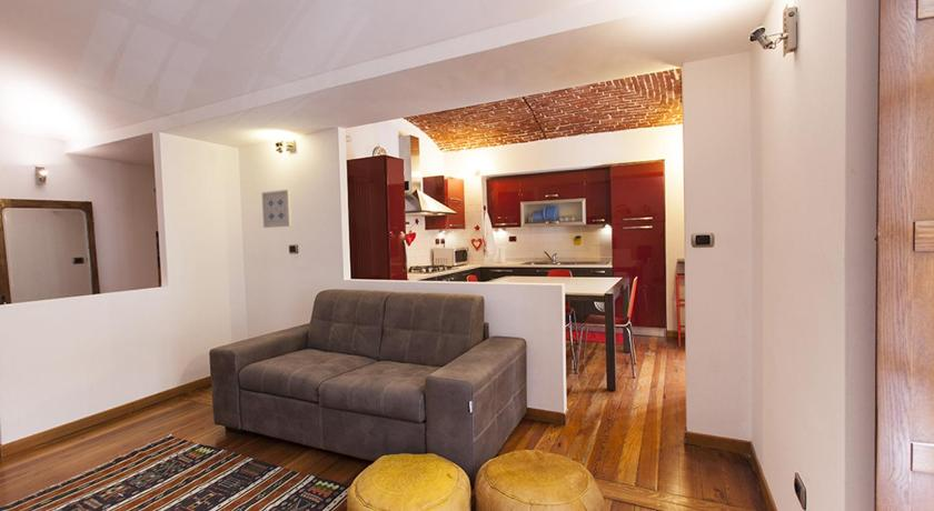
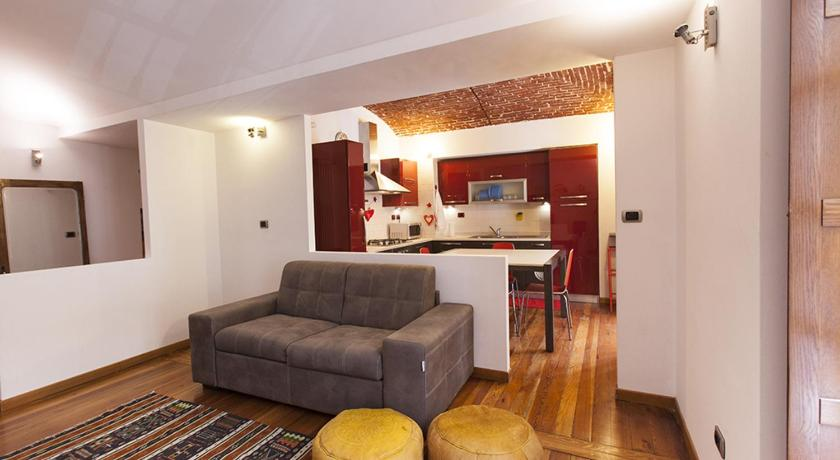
- wall art (276, 209)
